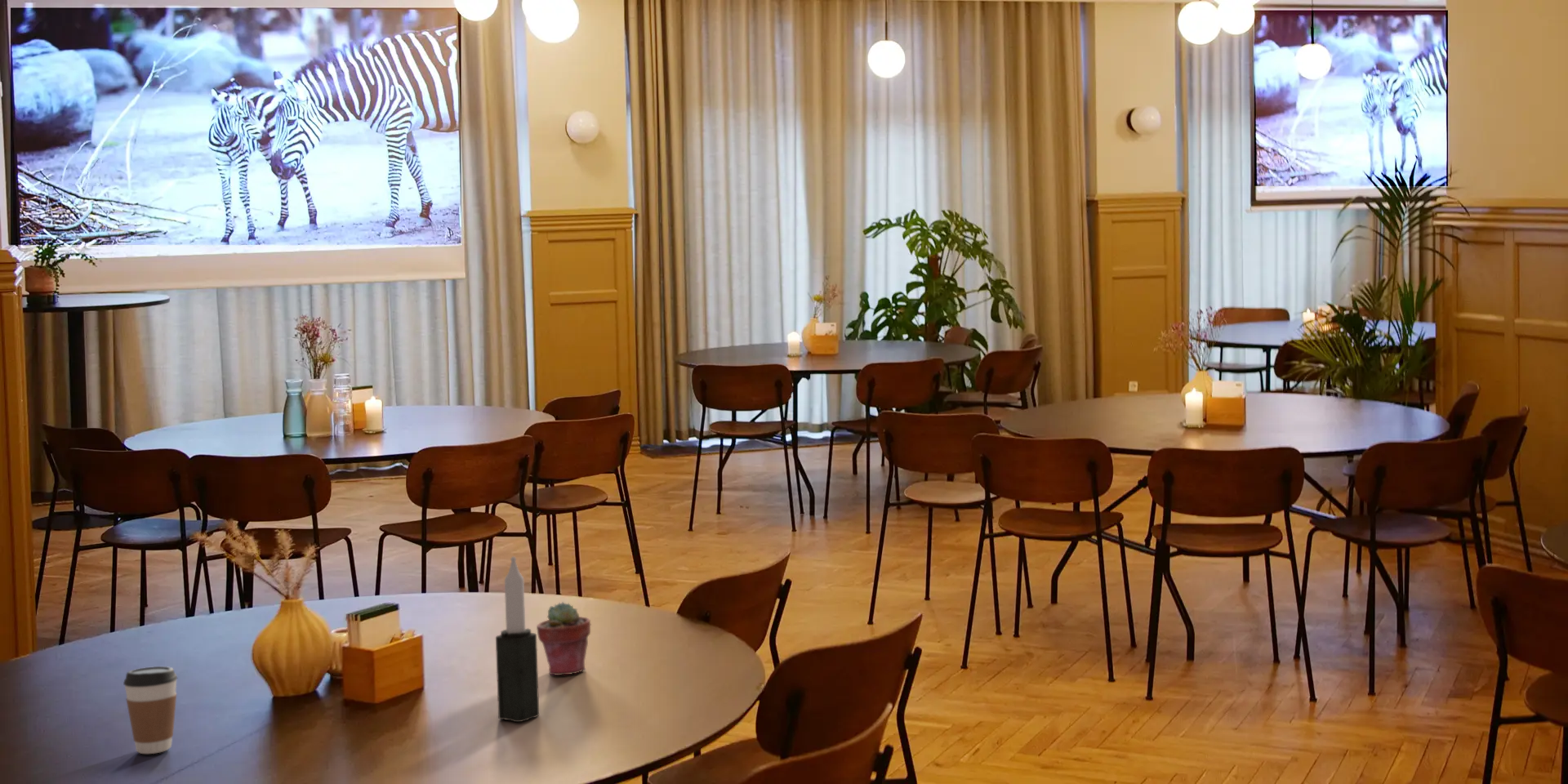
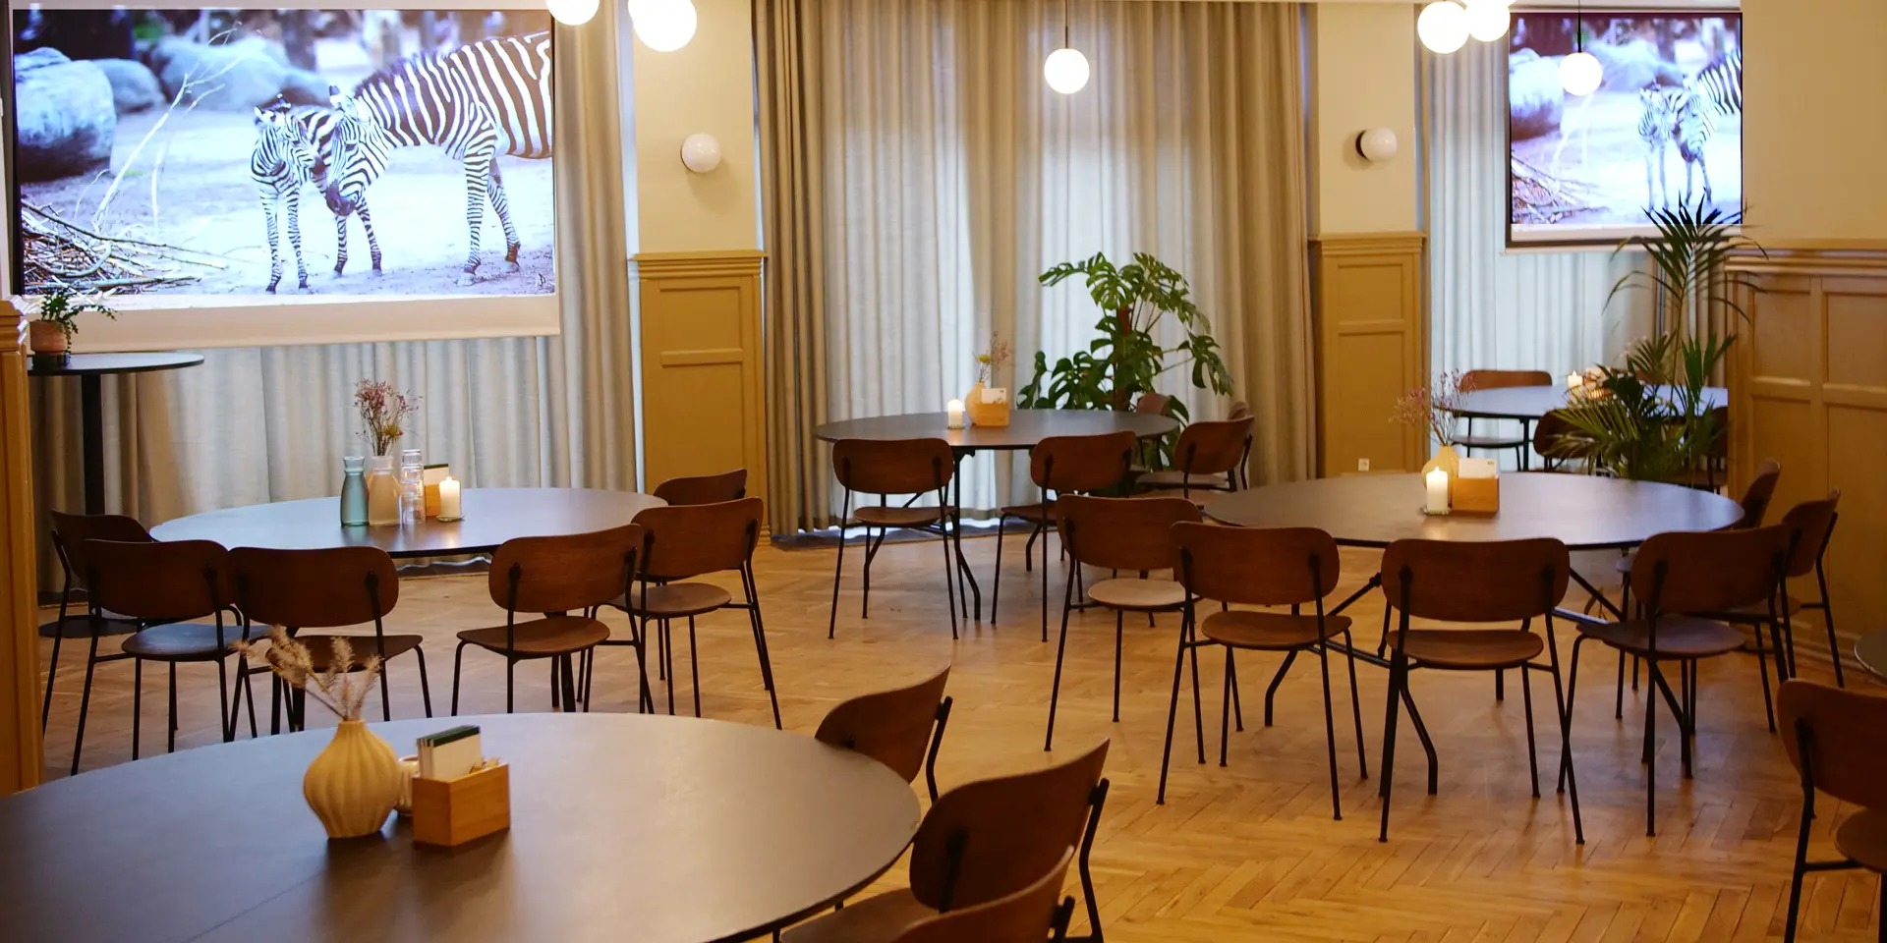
- coffee cup (152, 709)
- candle (516, 636)
- potted succulent (564, 636)
